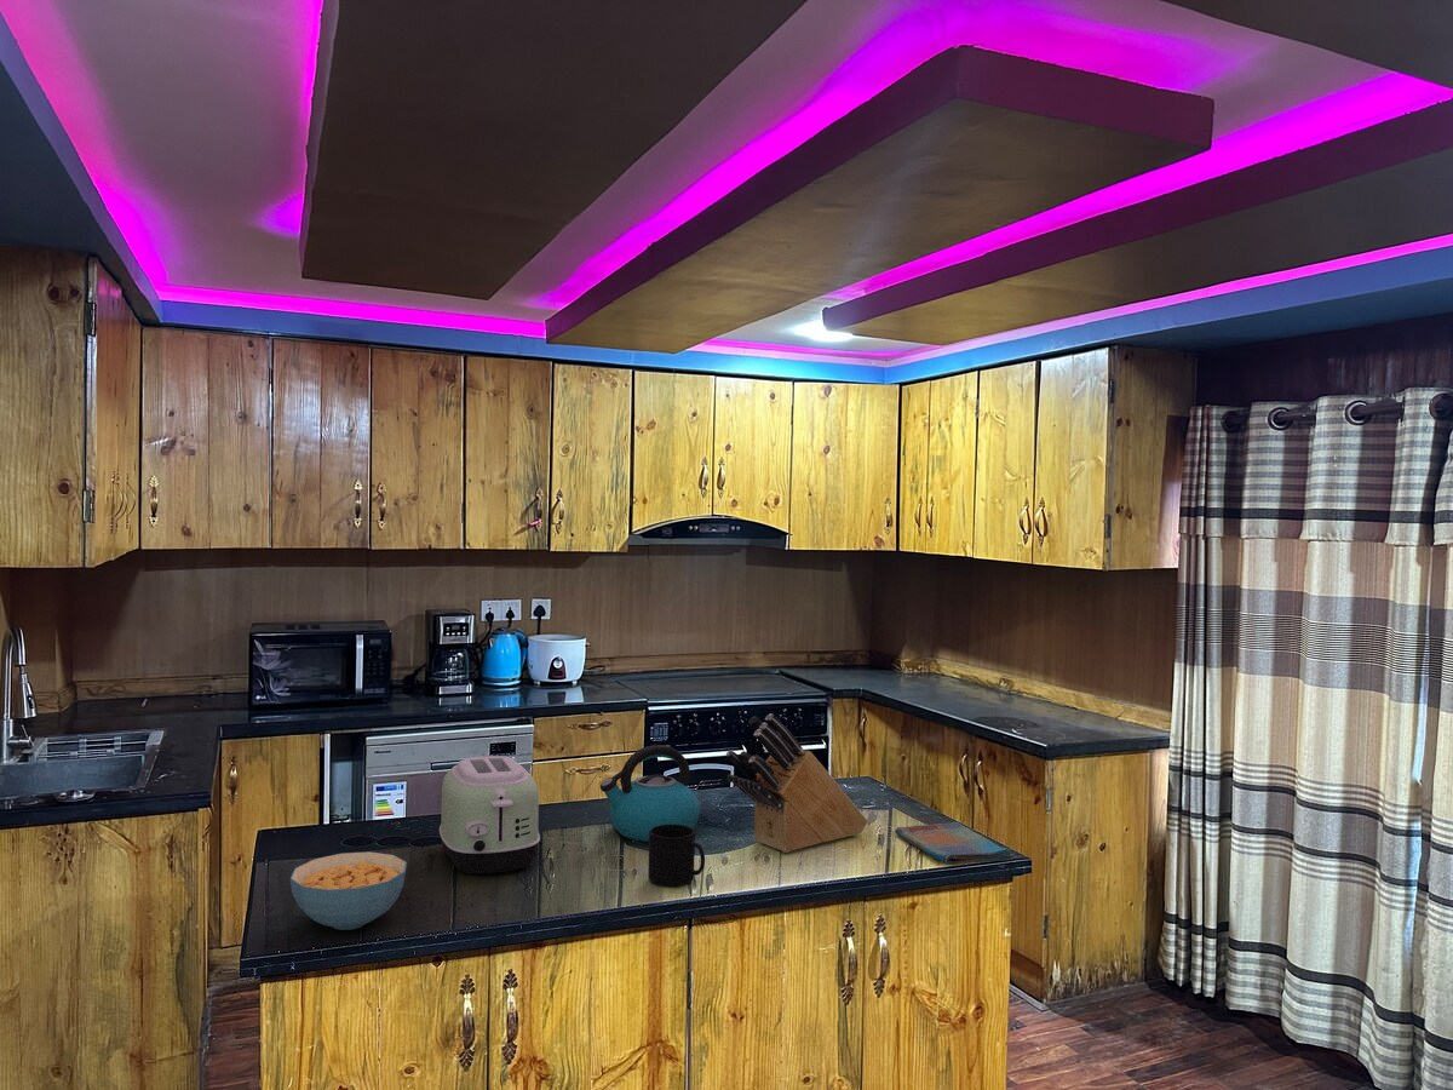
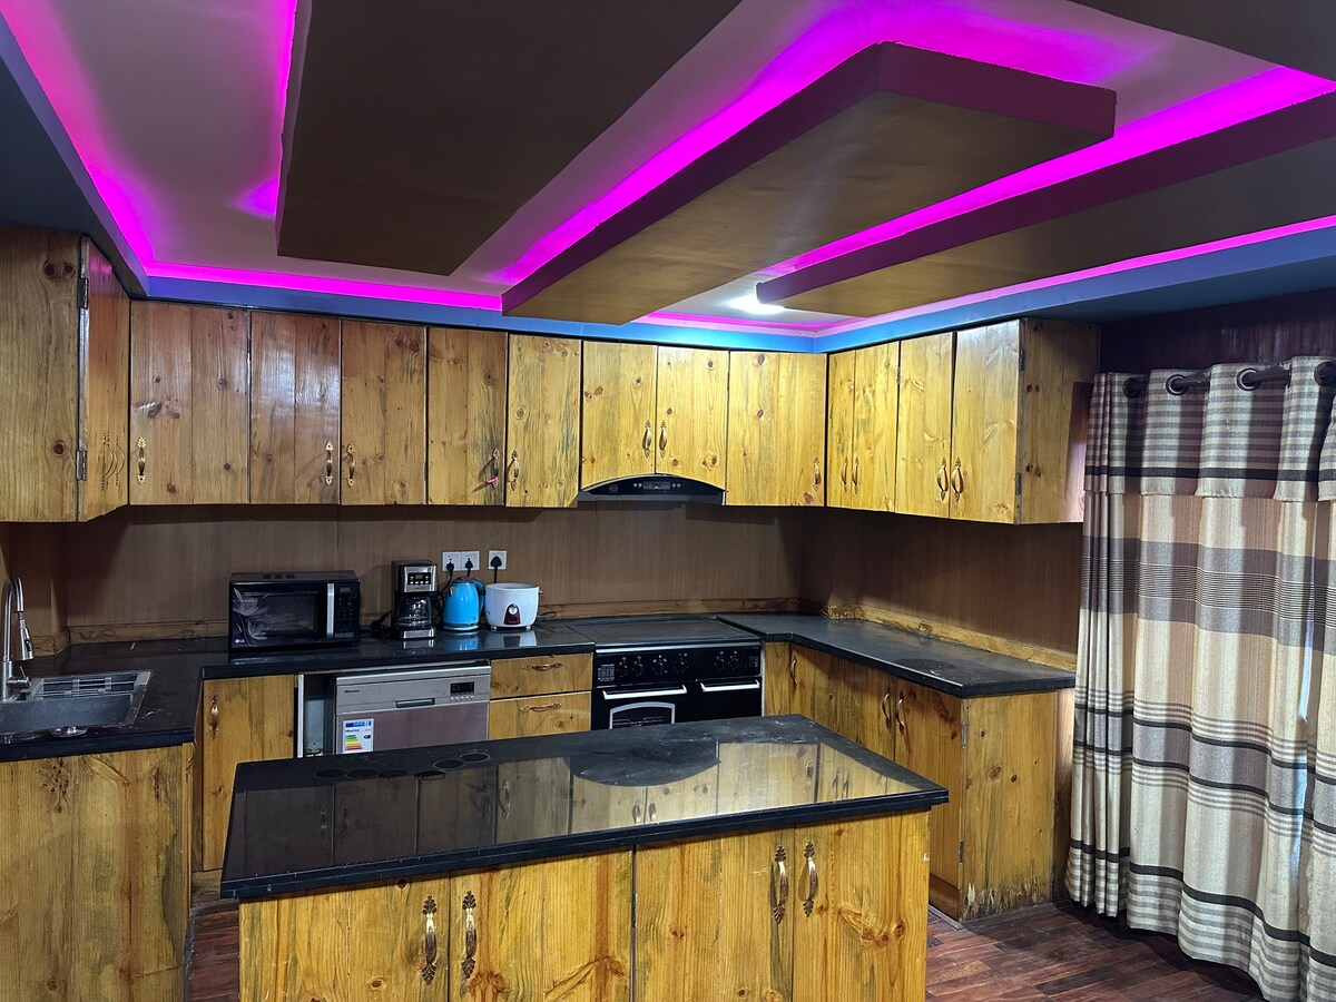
- dish towel (951, 841)
- kettle (649, 788)
- toaster (490, 813)
- knife block (797, 774)
- cereal bowl (349, 896)
- mug (676, 856)
